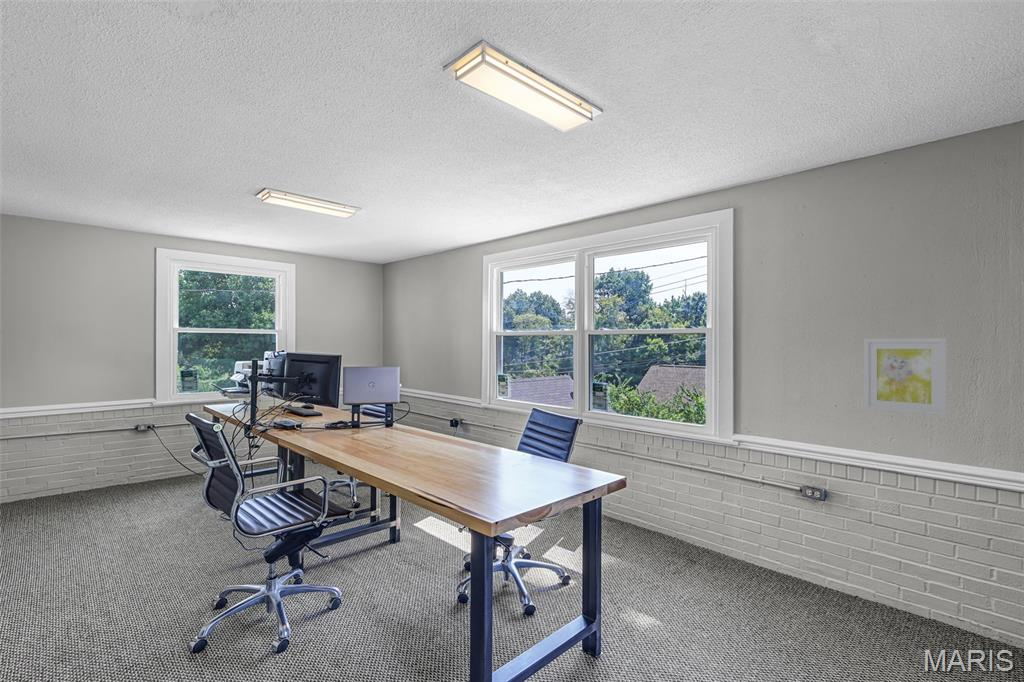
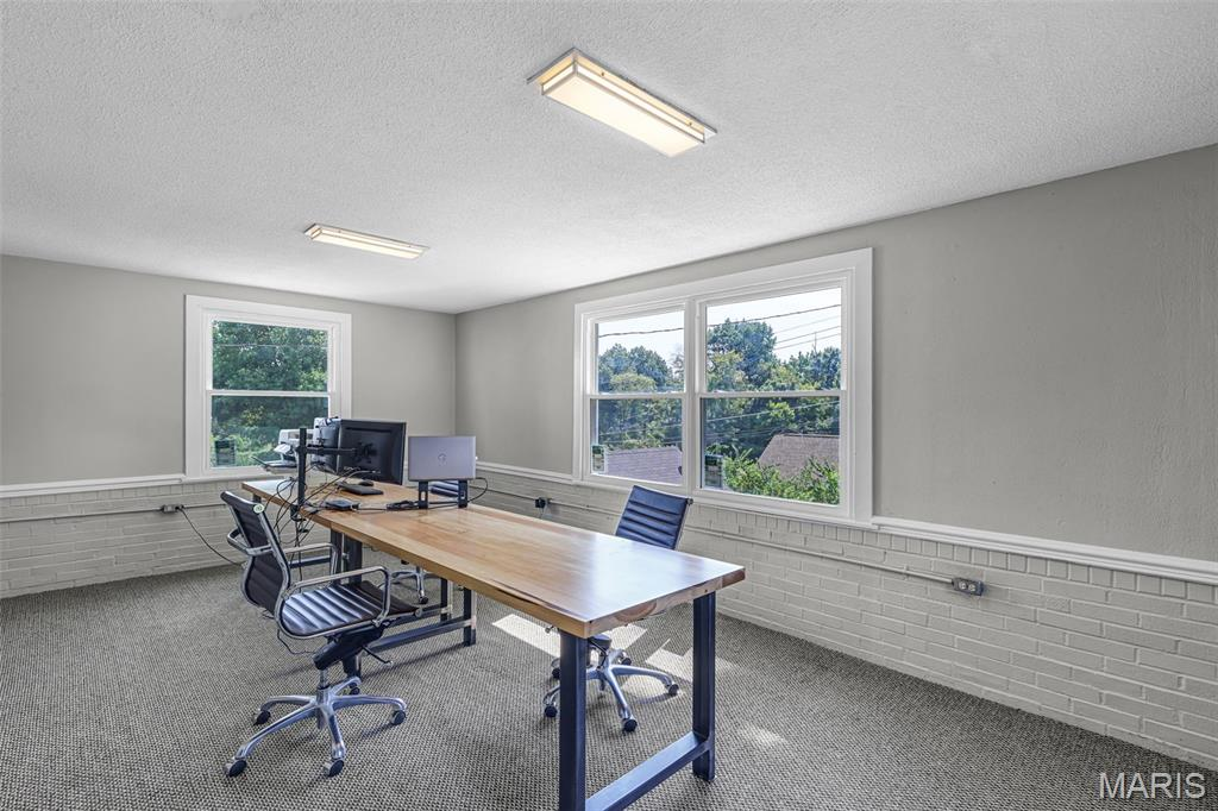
- wall art (903, 375)
